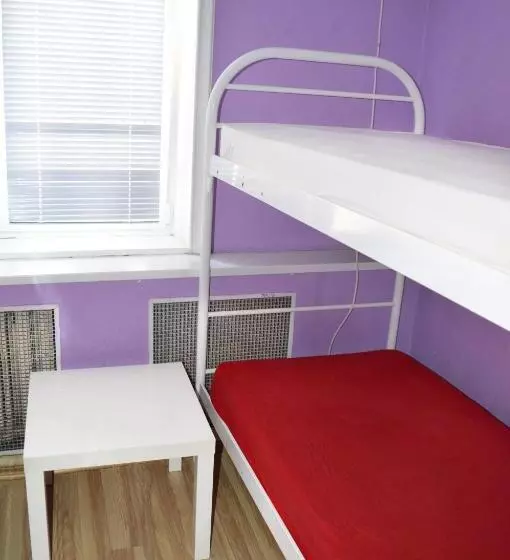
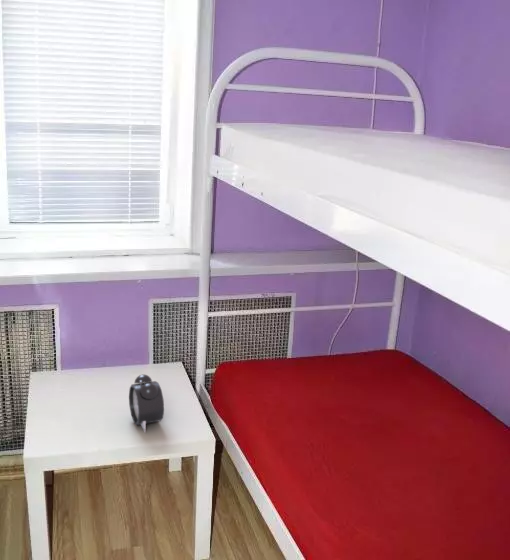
+ alarm clock (145, 400)
